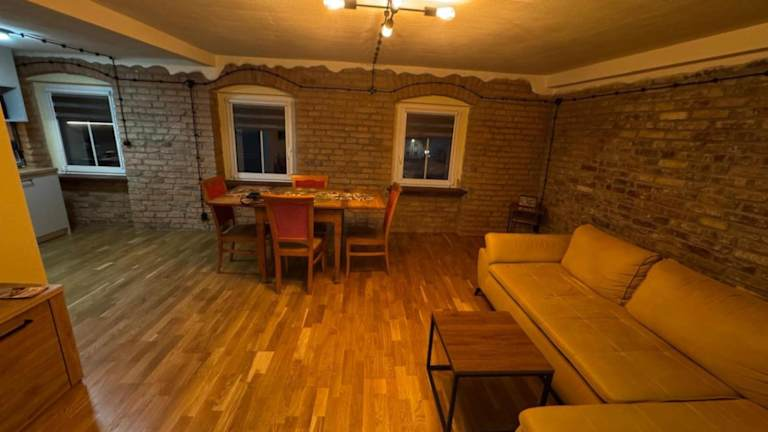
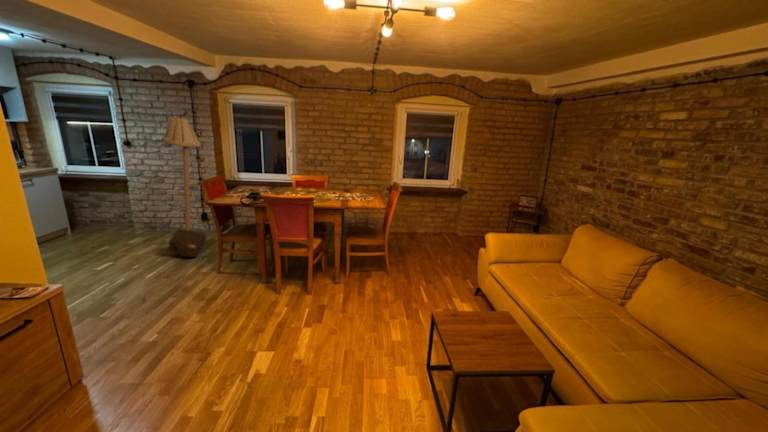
+ floor lamp (186, 178)
+ rock (187, 242)
